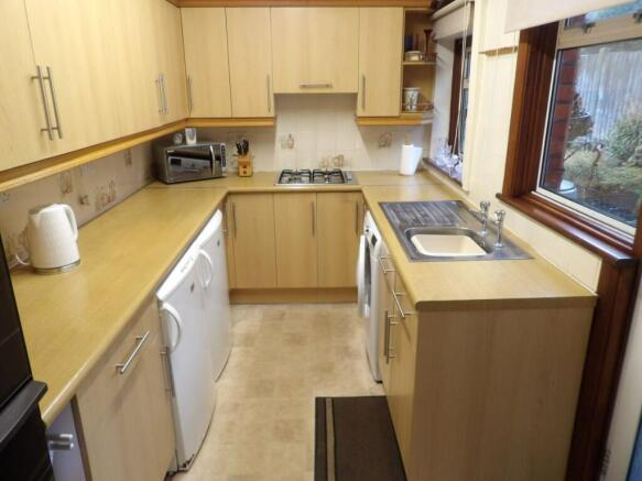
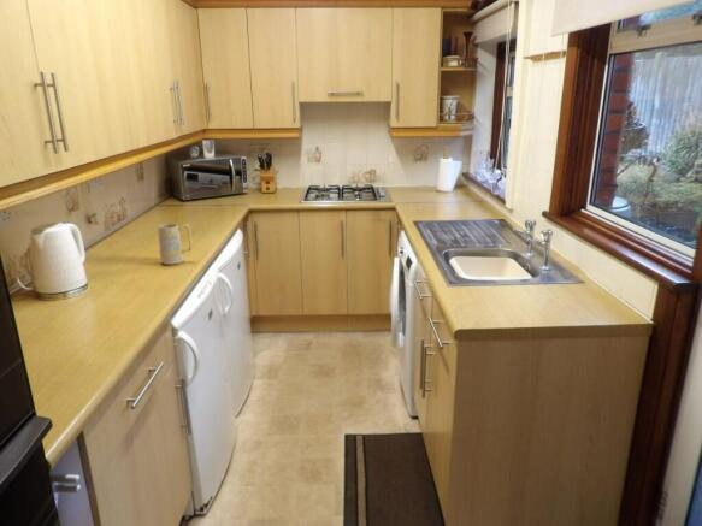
+ mug (175, 243)
